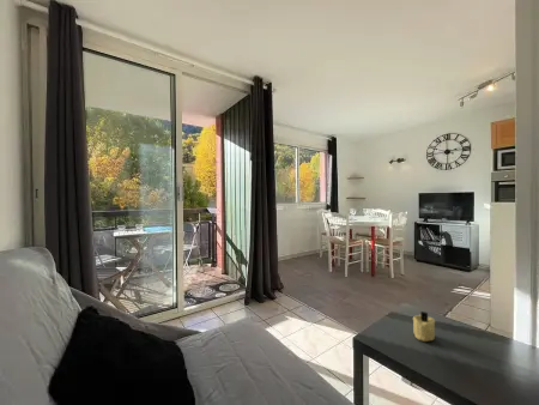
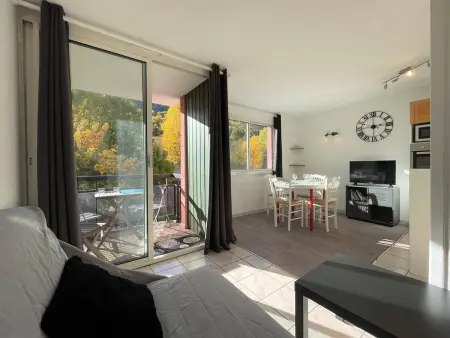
- candle (423, 324)
